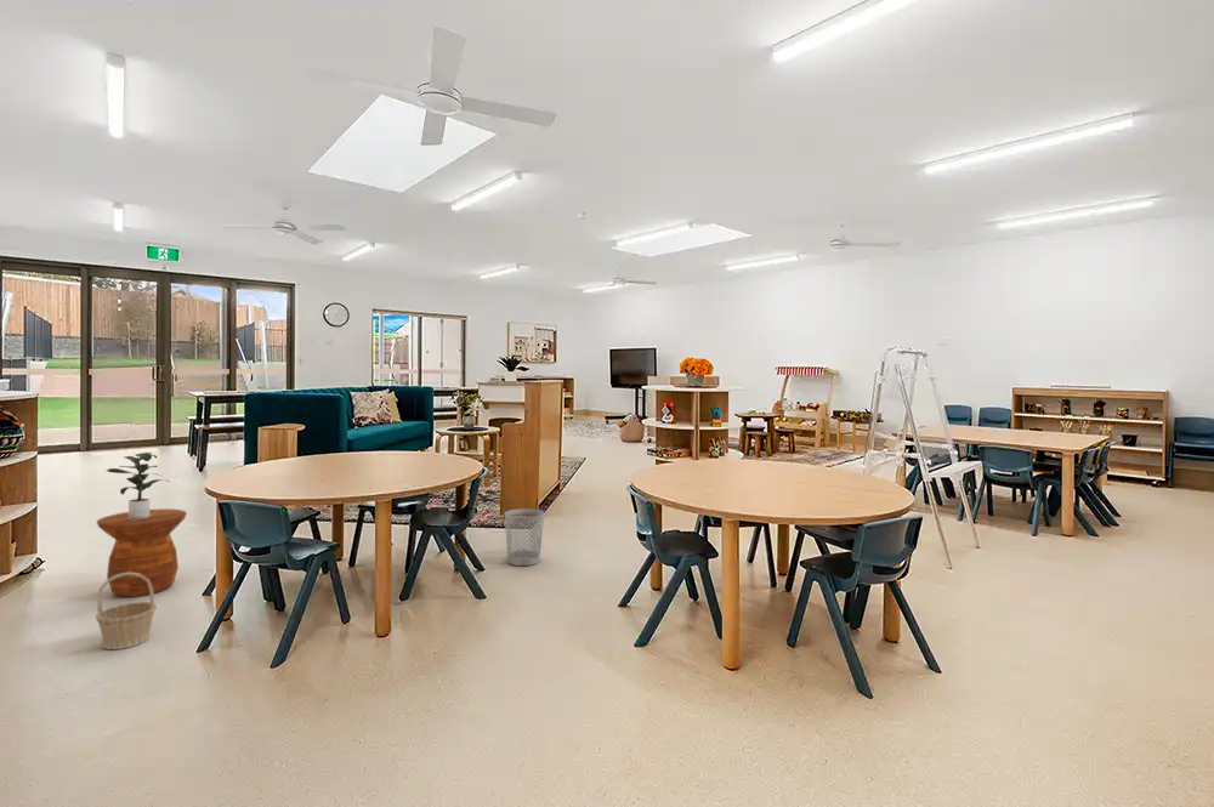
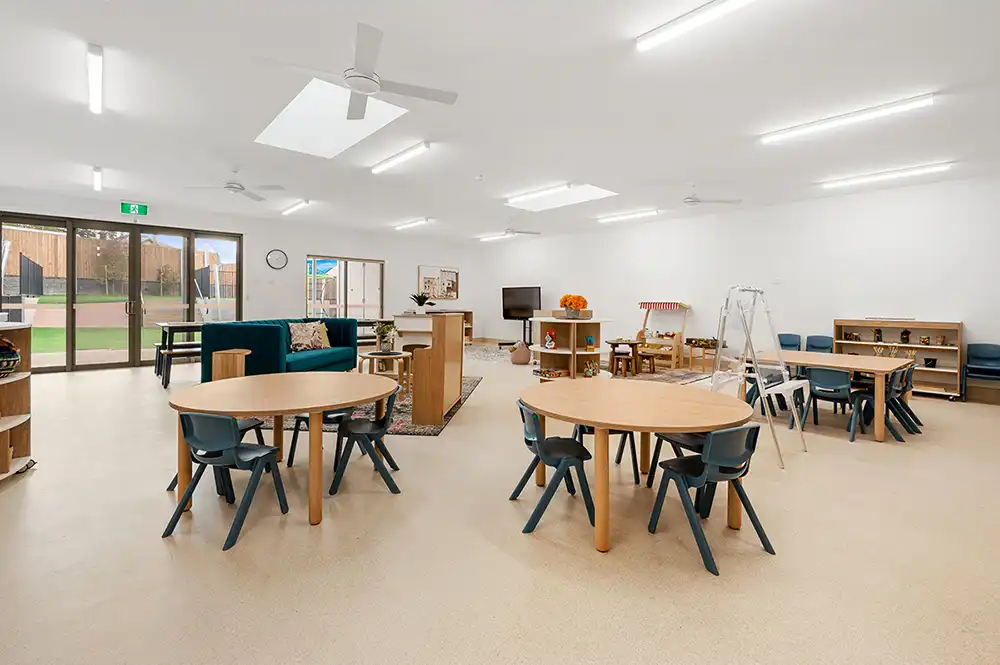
- side table (143, 552)
- basket (126, 606)
- potted plant (140, 483)
- wastebasket (524, 536)
